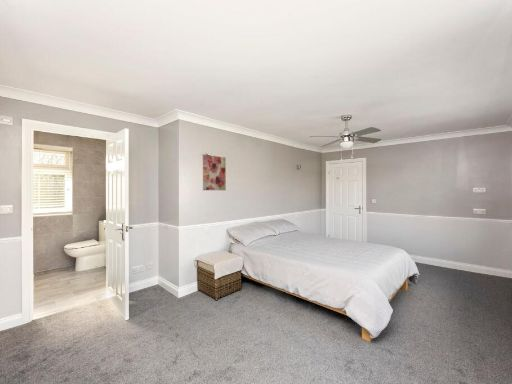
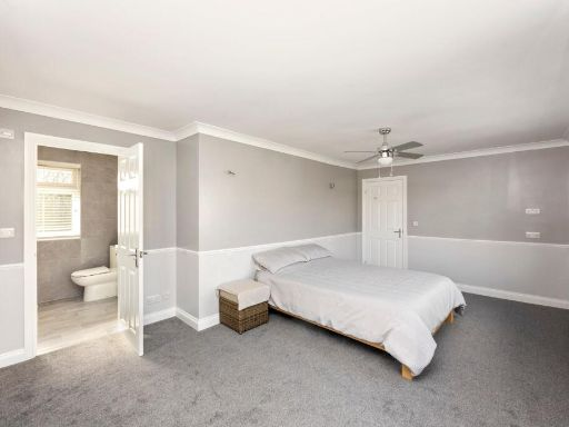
- wall art (214, 173)
